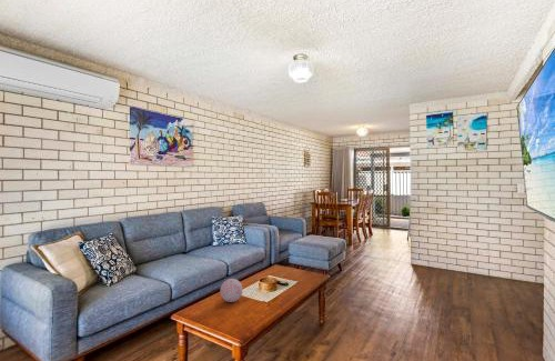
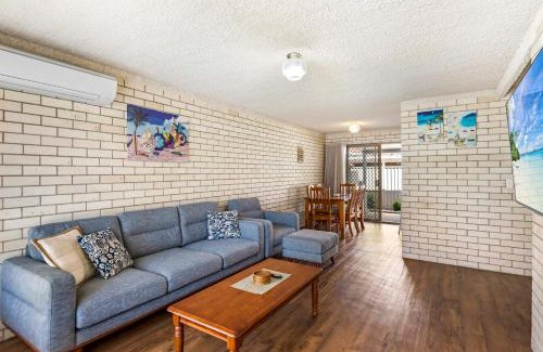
- decorative orb (231, 290)
